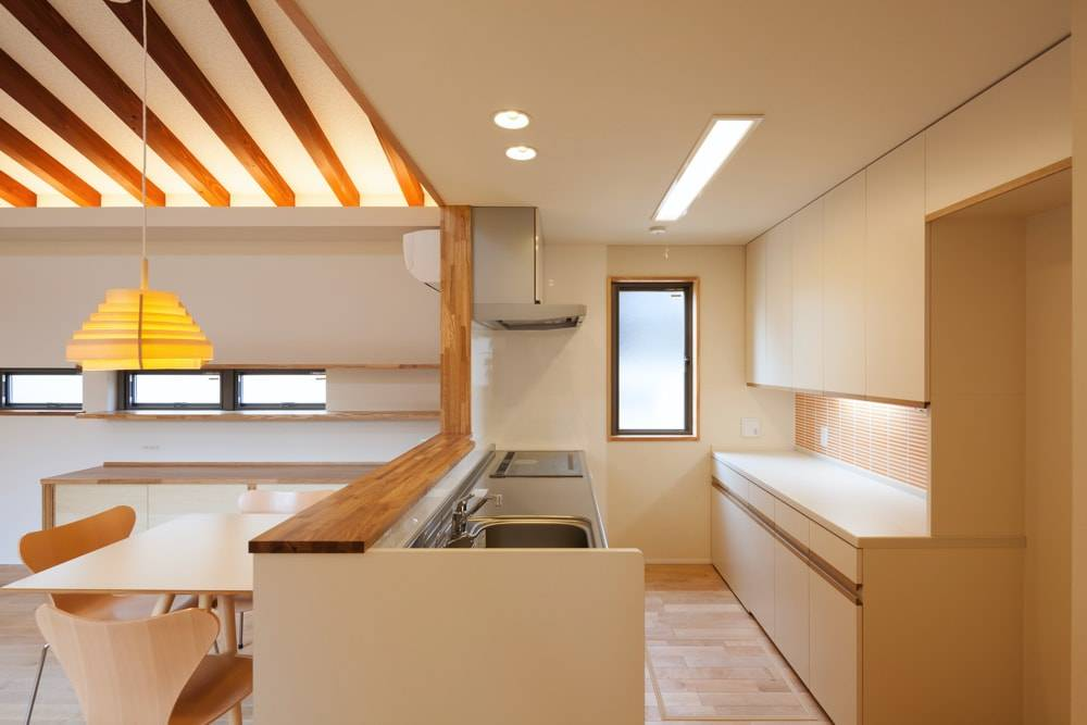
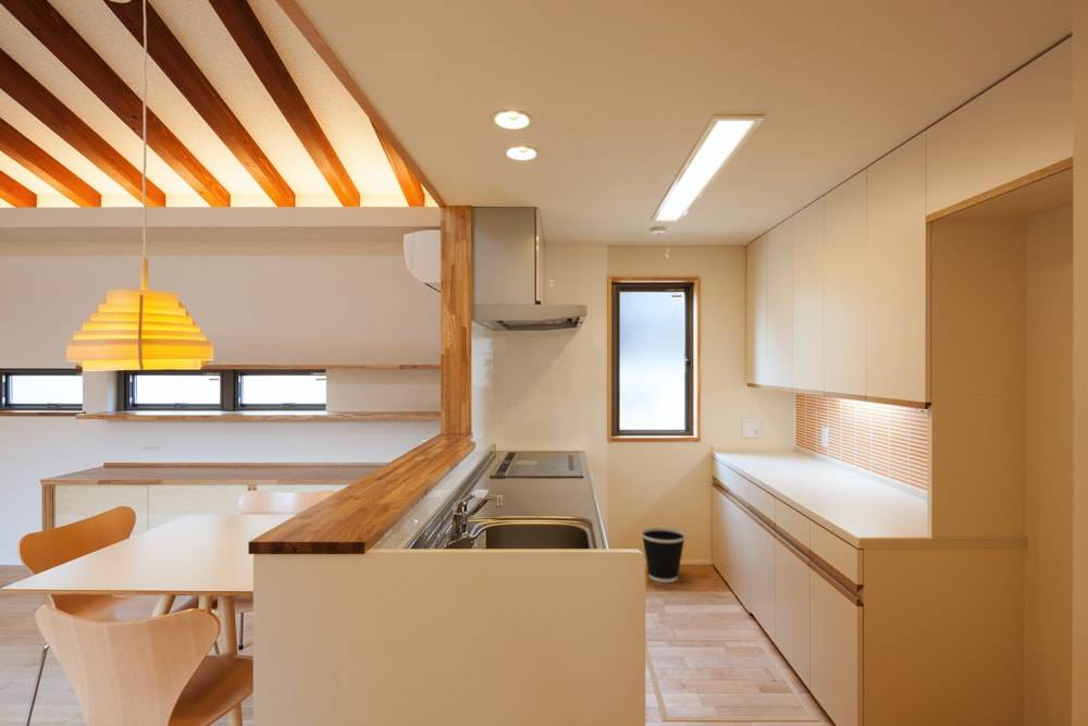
+ wastebasket (663, 555)
